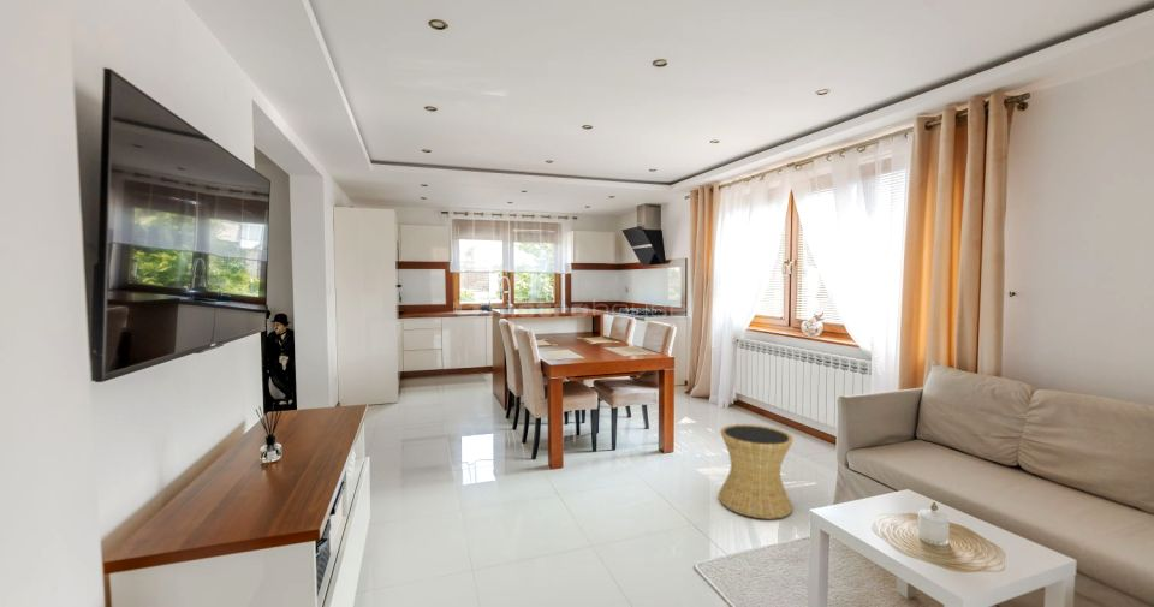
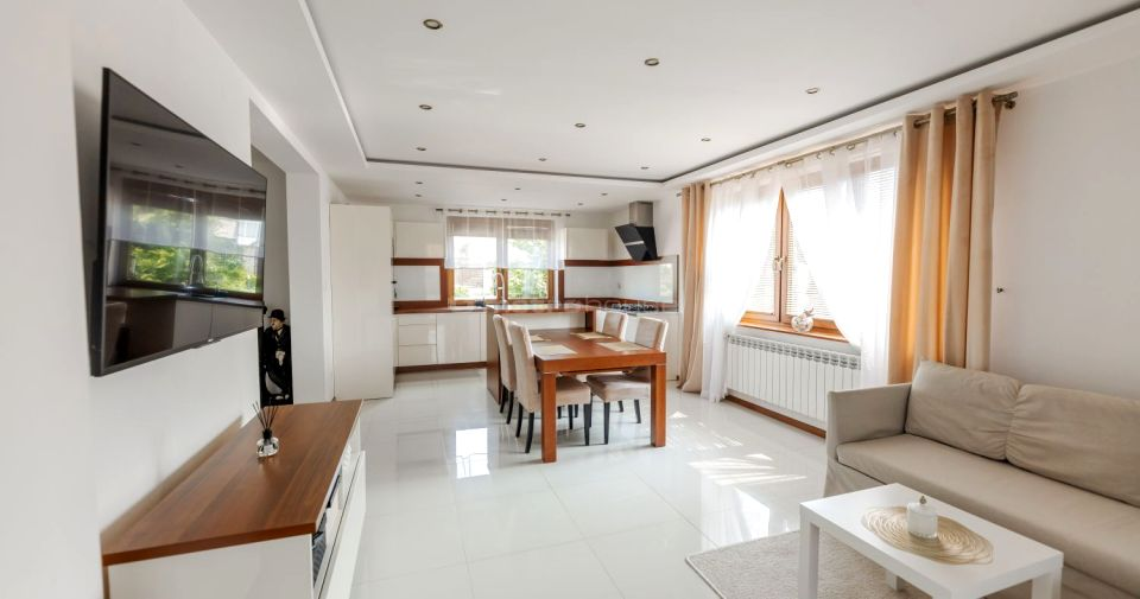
- side table (755, 468)
